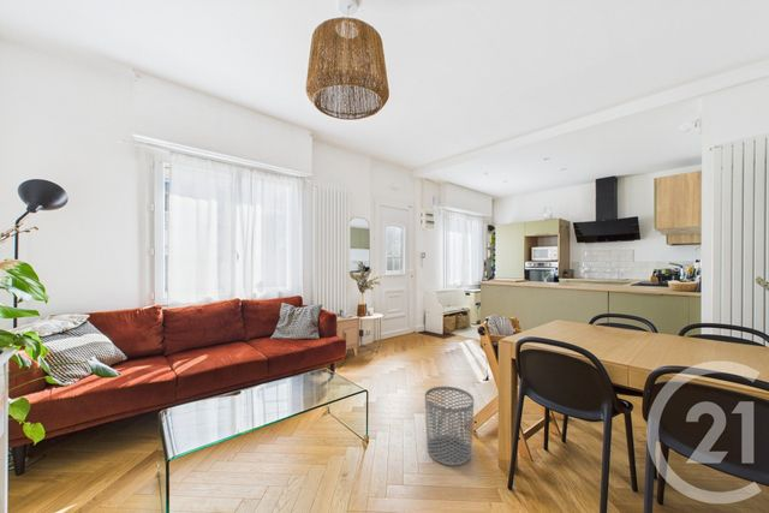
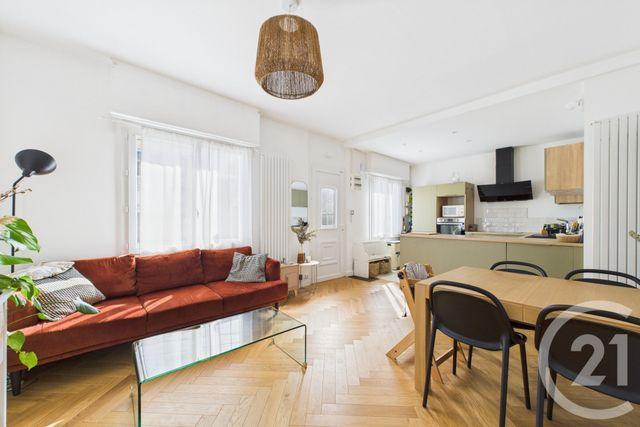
- waste bin (448, 424)
